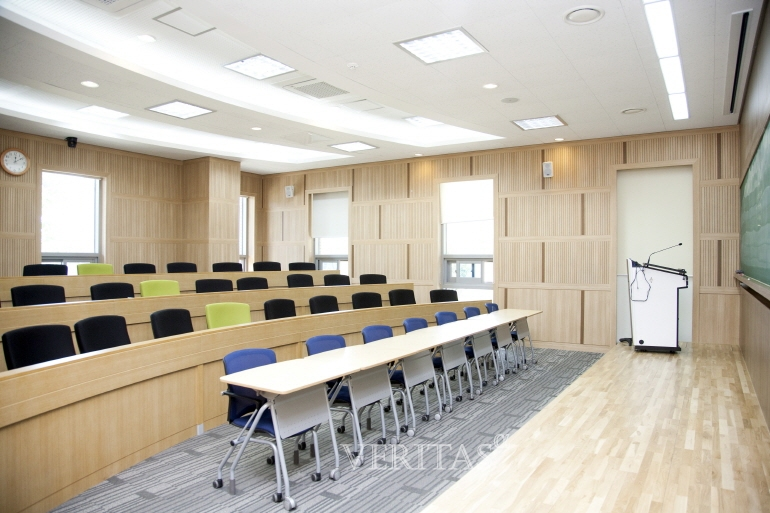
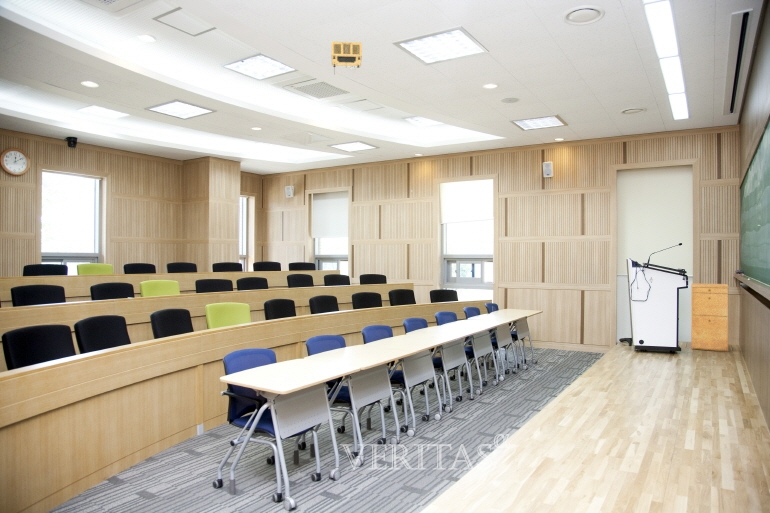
+ projector (346, 56)
+ filing cabinet (709, 316)
